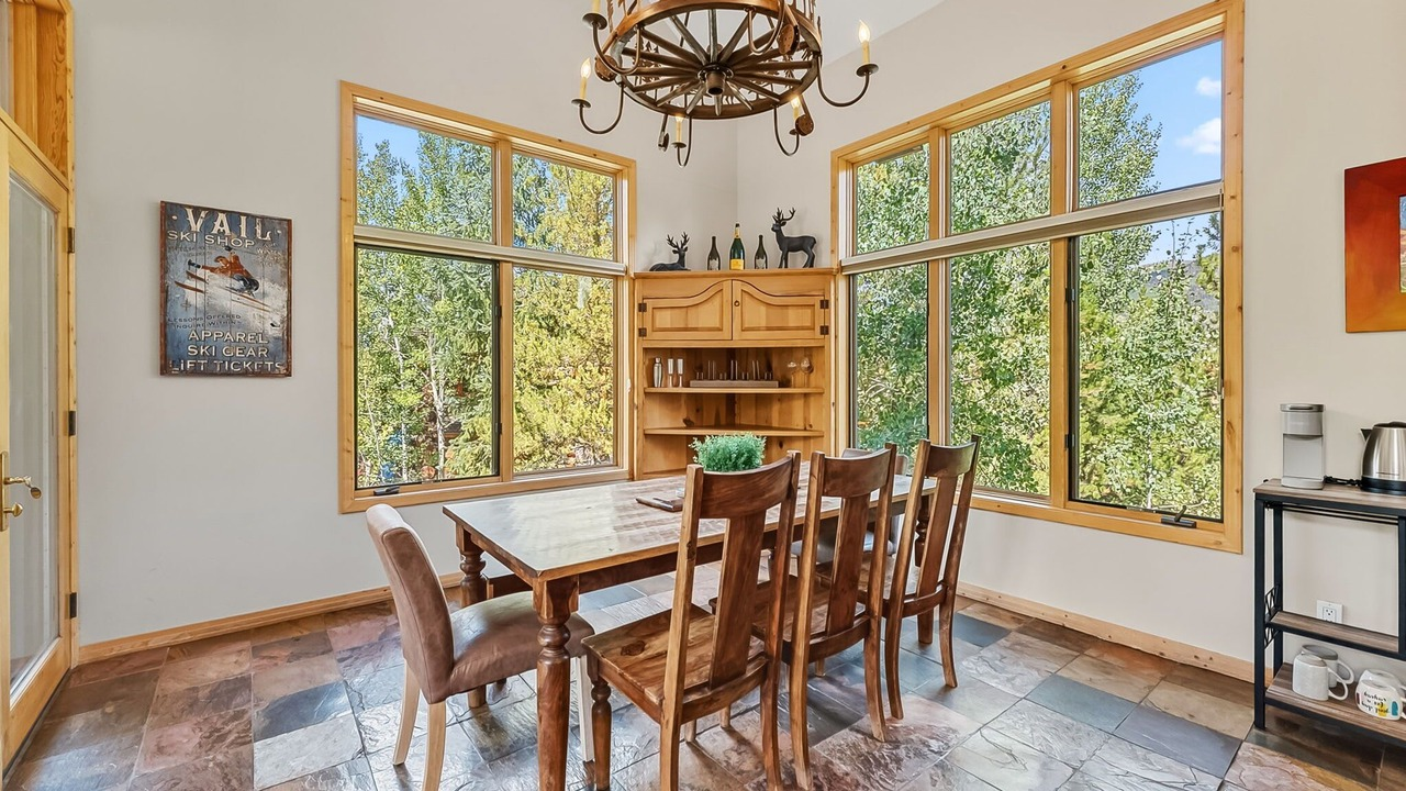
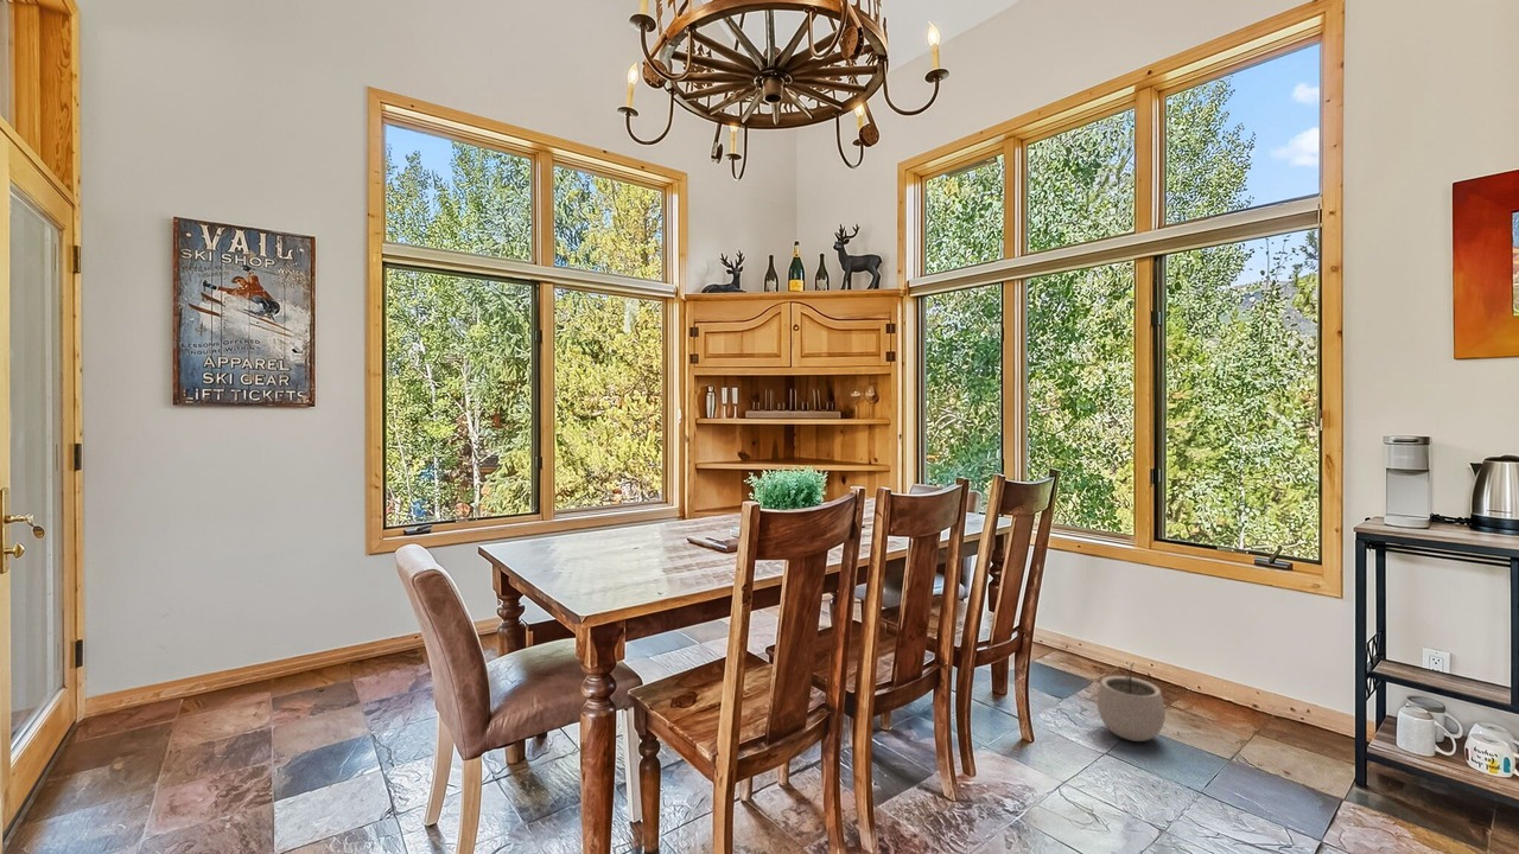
+ plant pot (1130, 700)
